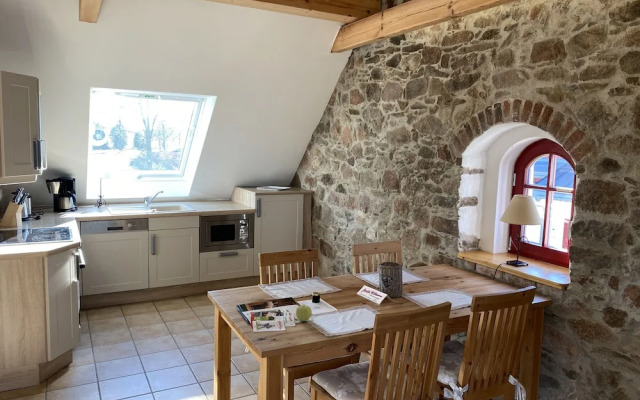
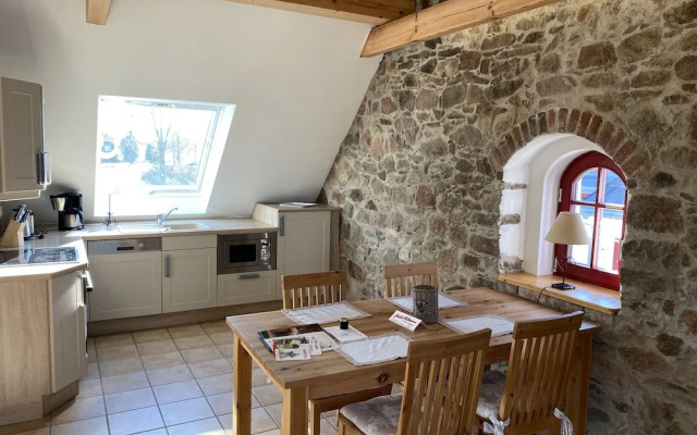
- fruit (303, 312)
